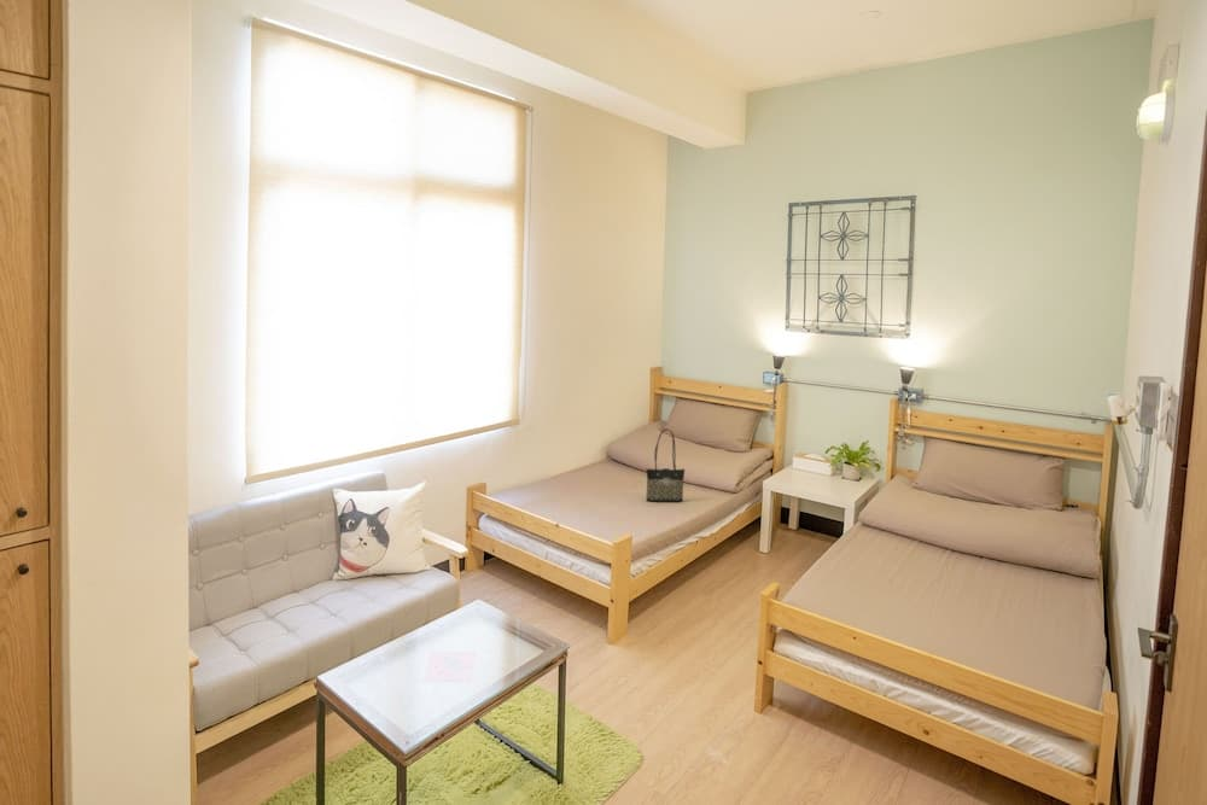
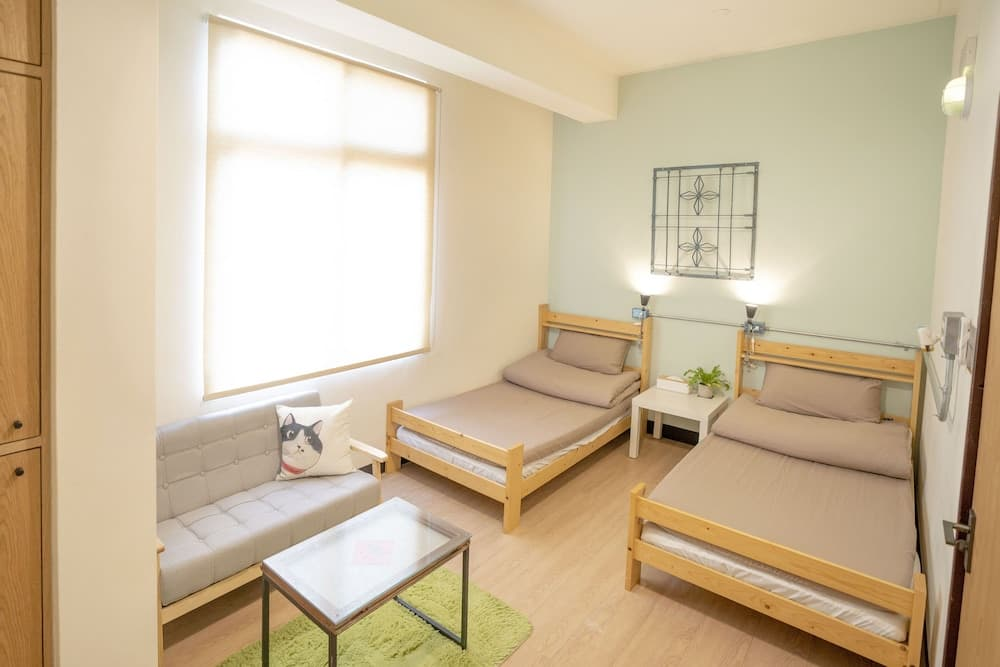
- tote bag (665, 468)
